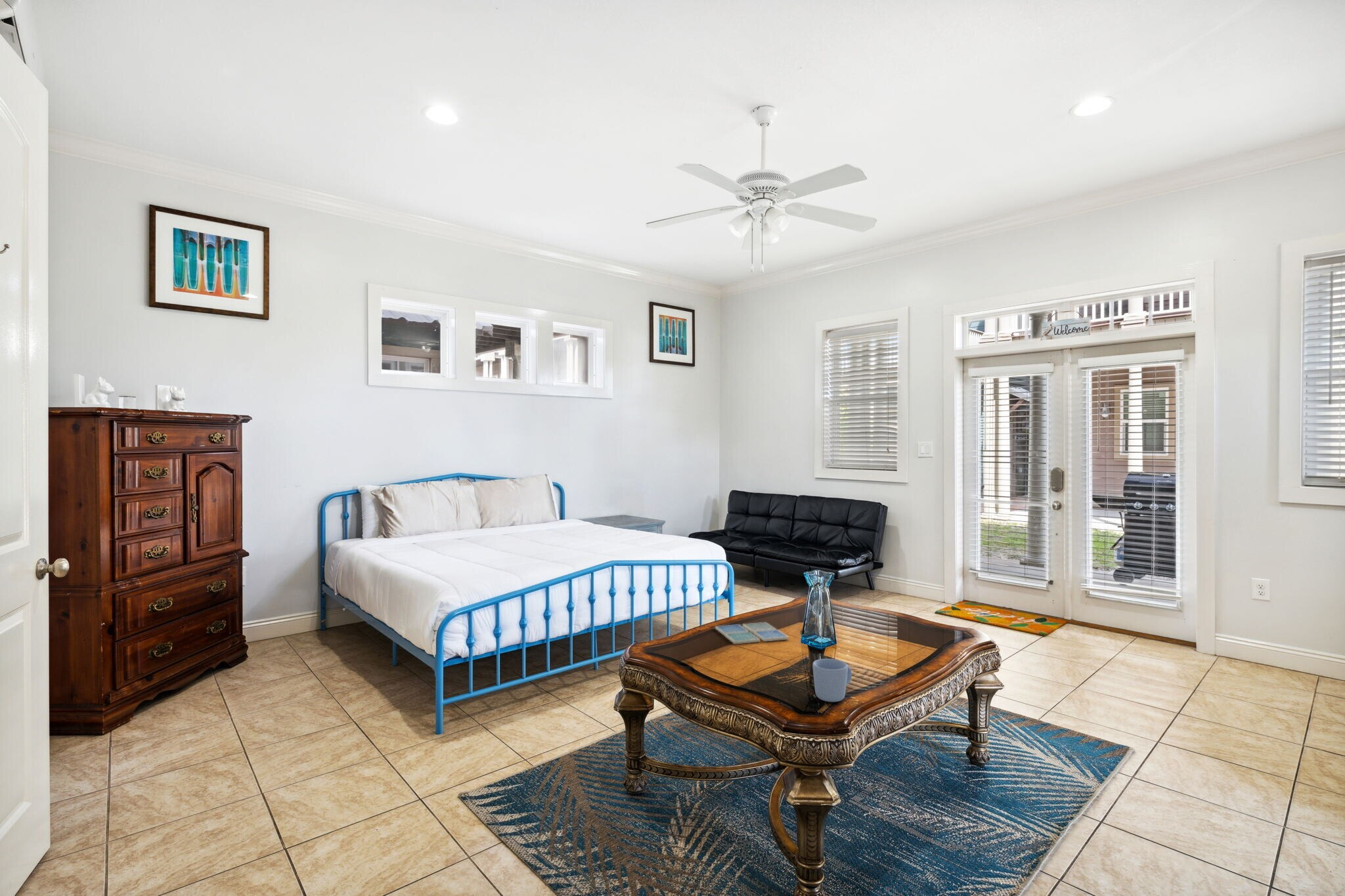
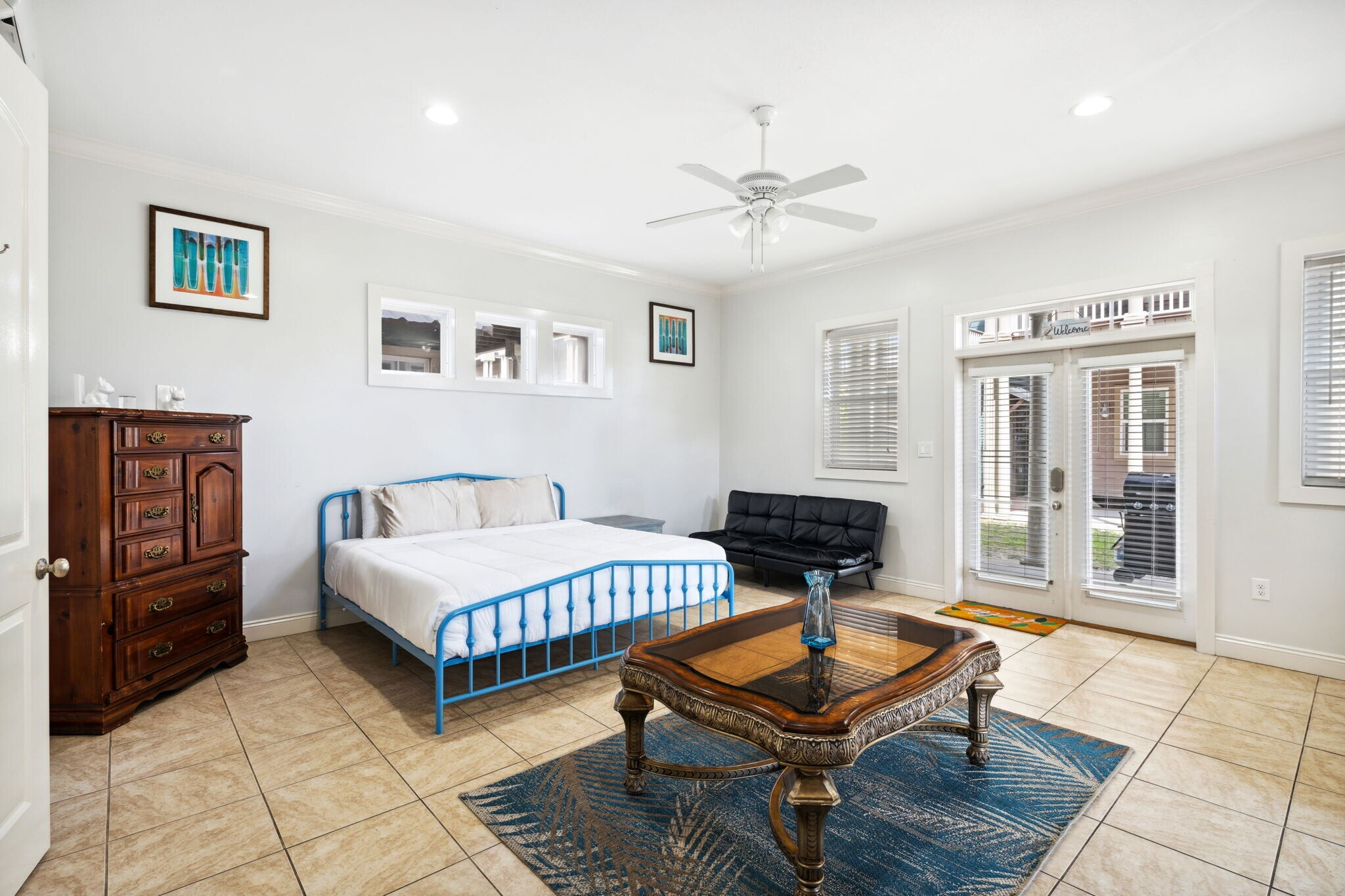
- drink coaster (751, 633)
- mug (834, 679)
